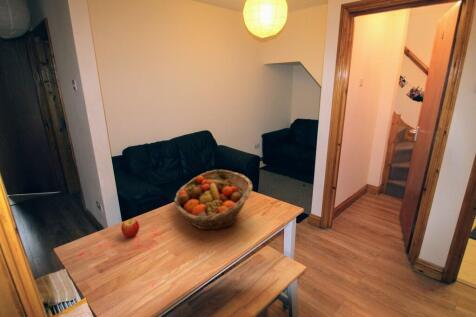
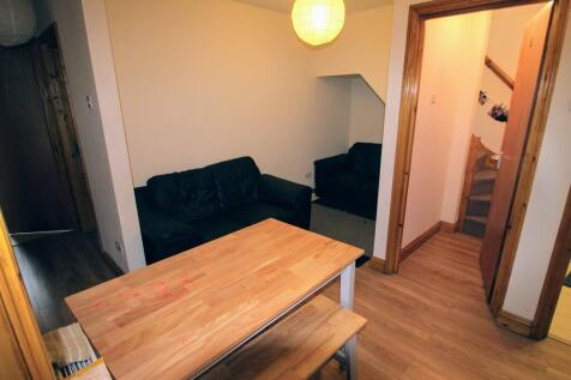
- apple (130, 226)
- fruit basket (212, 197)
